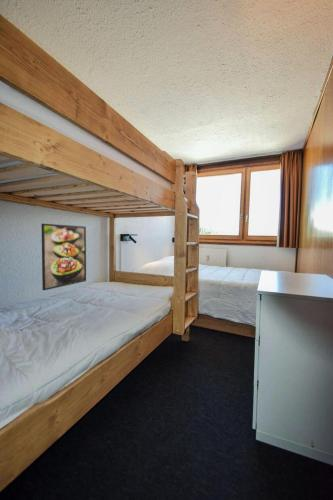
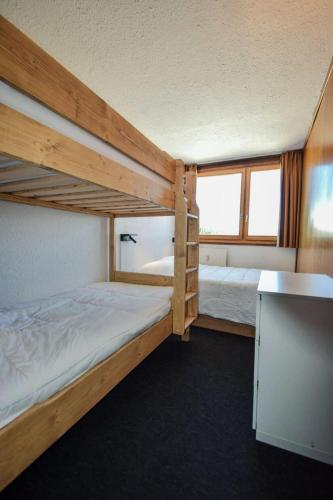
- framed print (66, 255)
